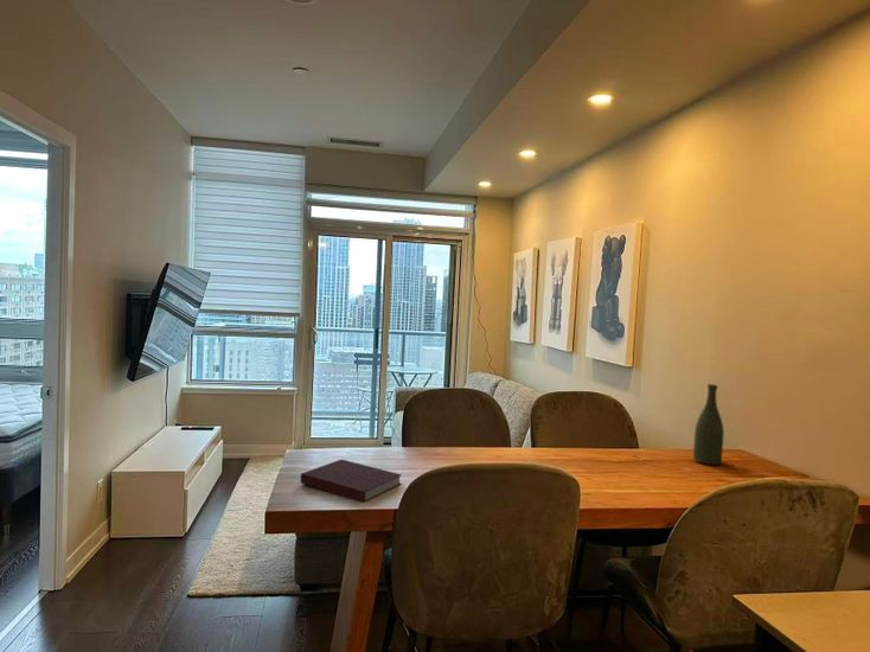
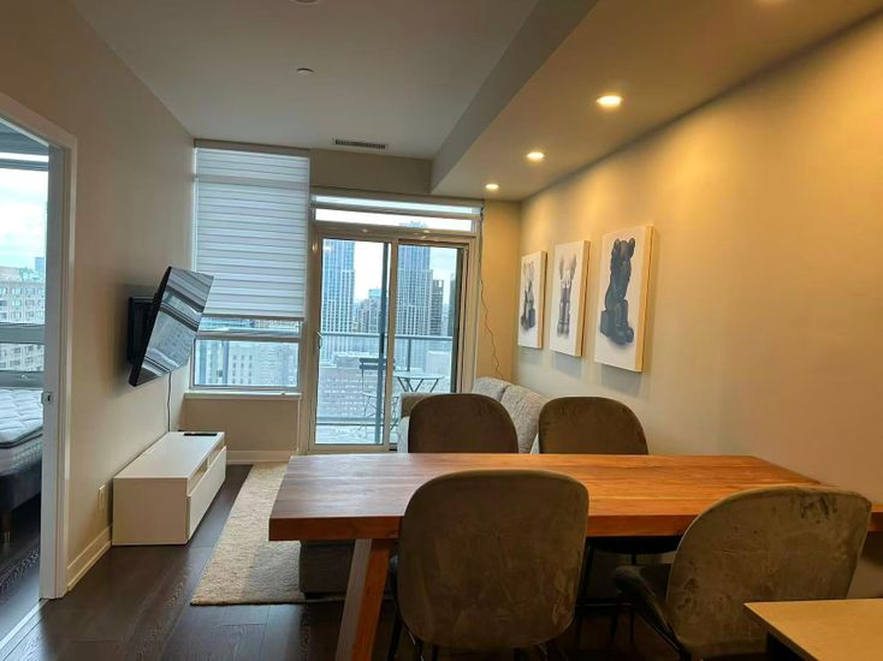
- bottle (709, 423)
- notebook (351, 479)
